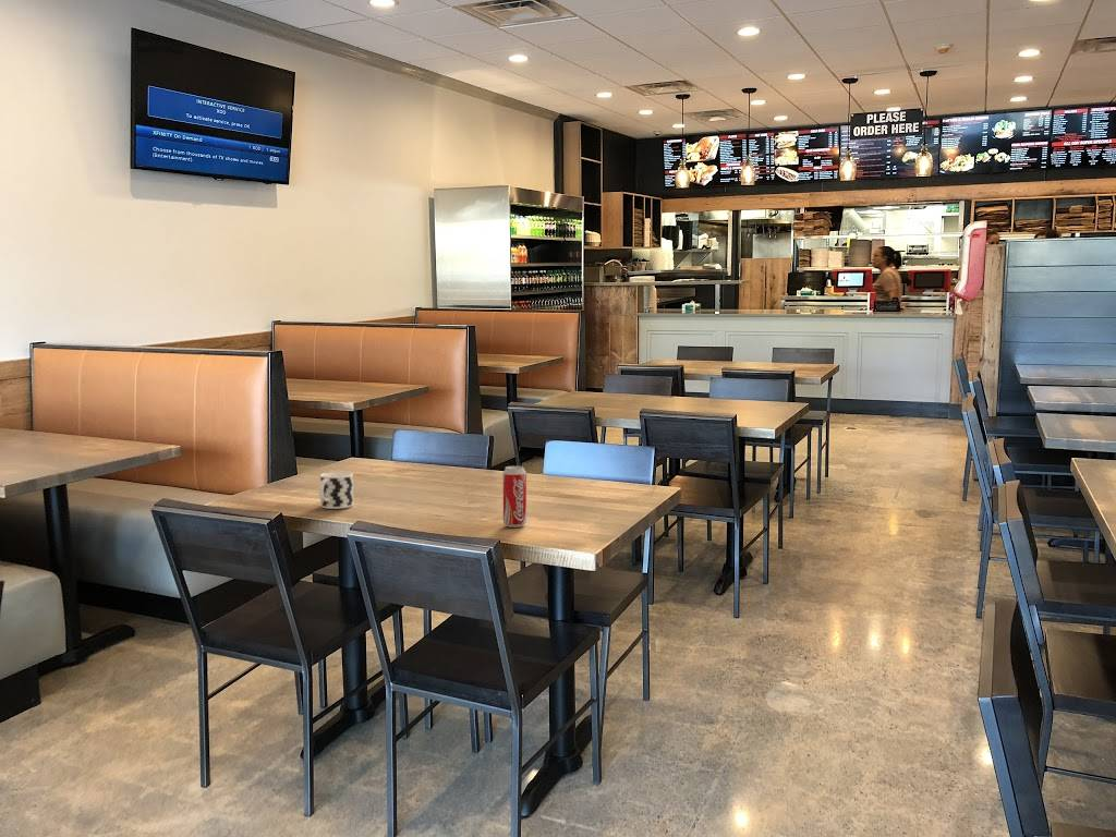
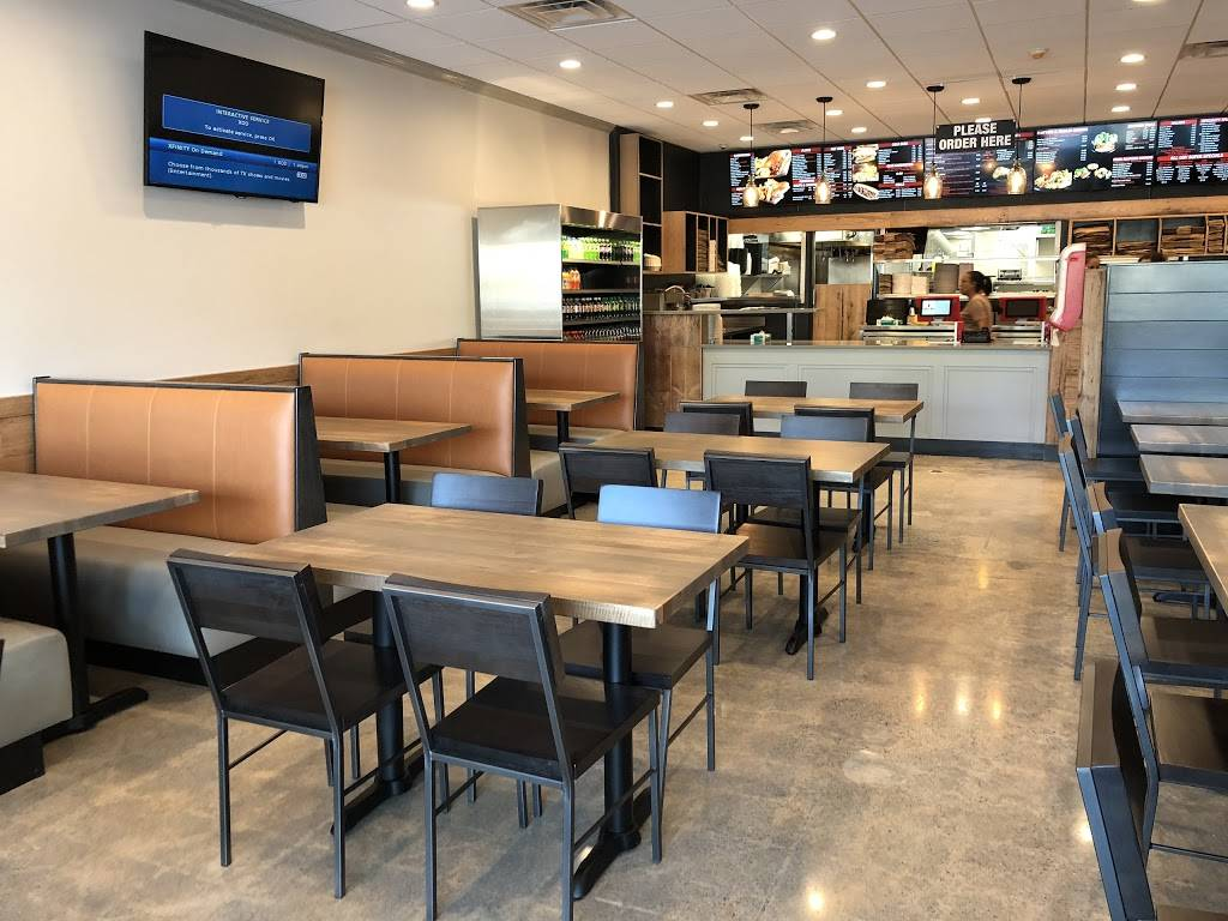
- cup (333, 490)
- beverage can (514, 496)
